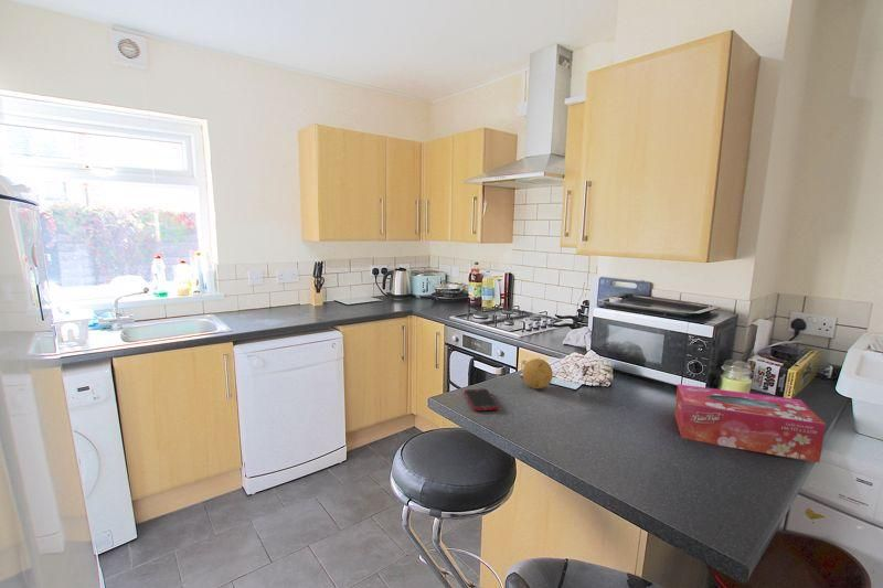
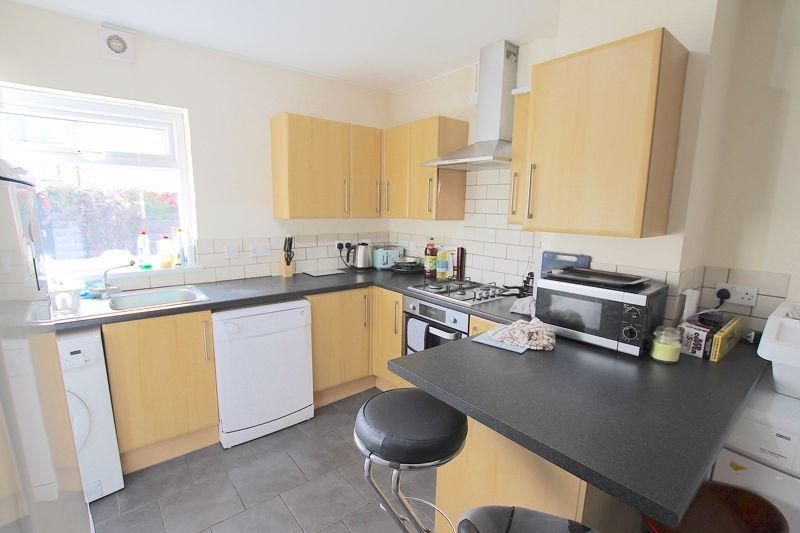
- cell phone (480, 399)
- fruit (536, 373)
- tissue box (741, 418)
